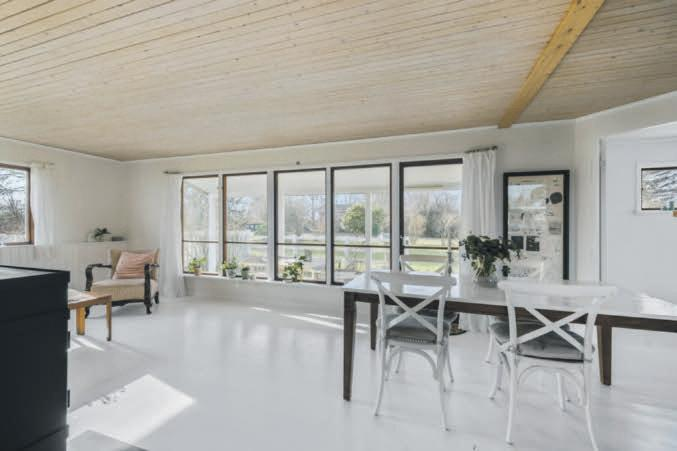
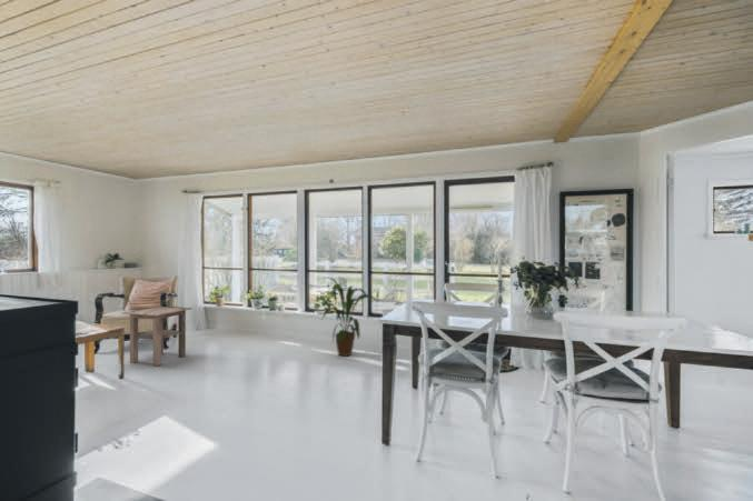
+ side table (158, 333)
+ house plant (350, 315)
